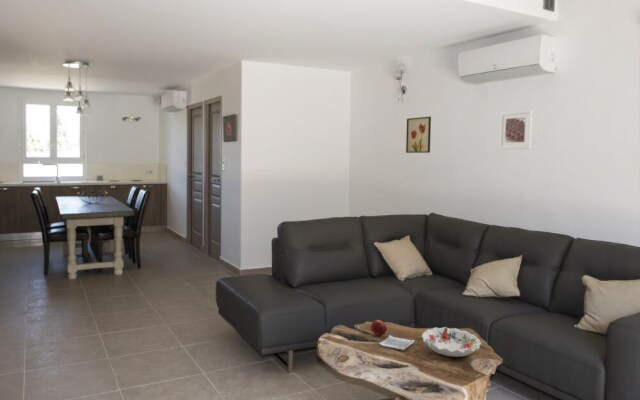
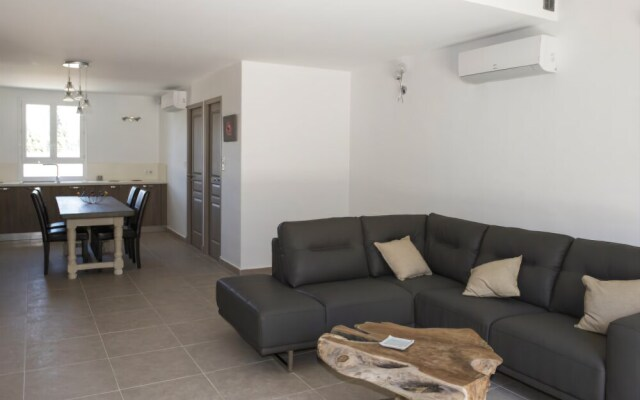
- decorative bowl (450, 343)
- fruit (378, 327)
- wall art (418, 135)
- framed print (515, 130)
